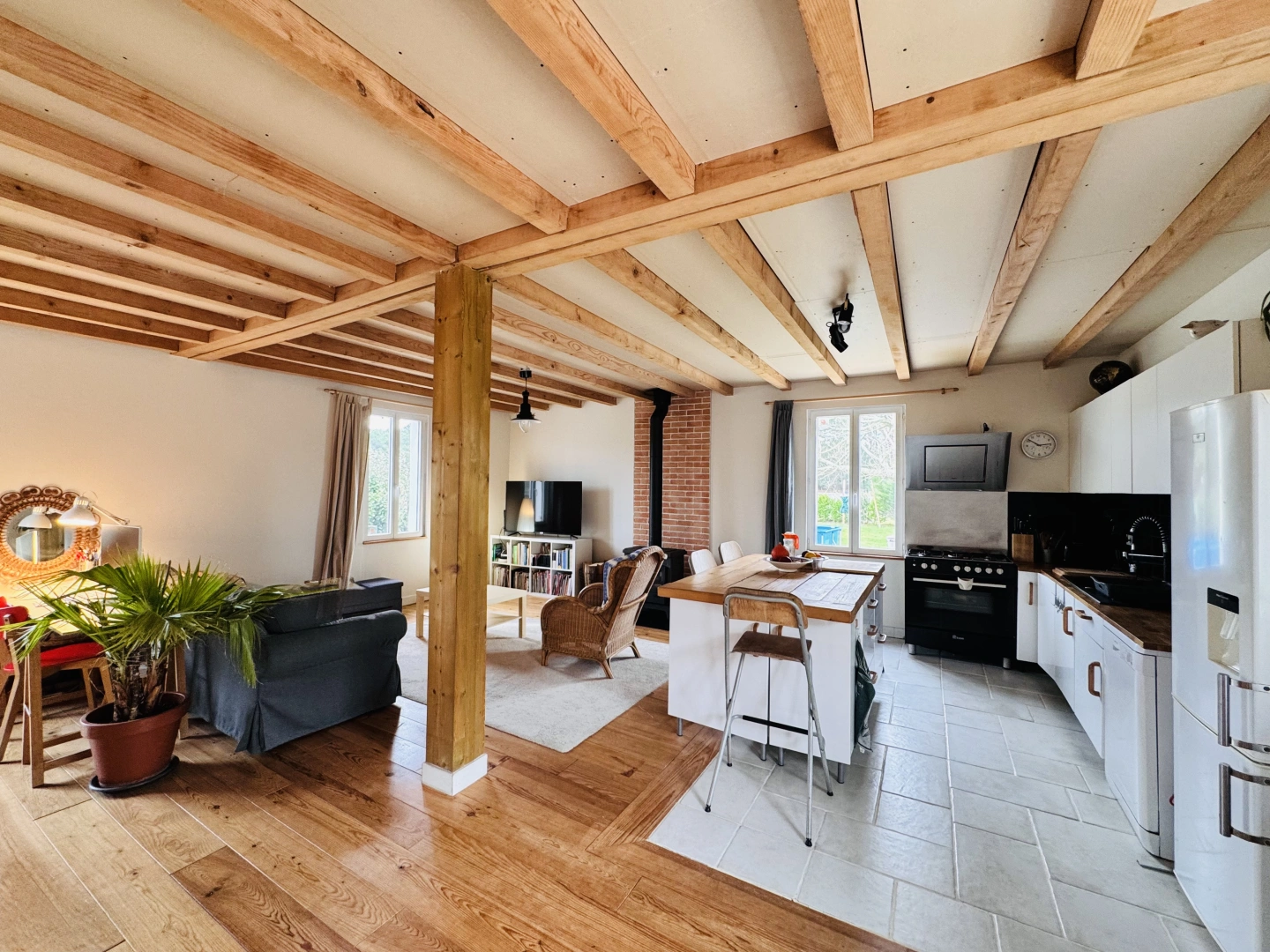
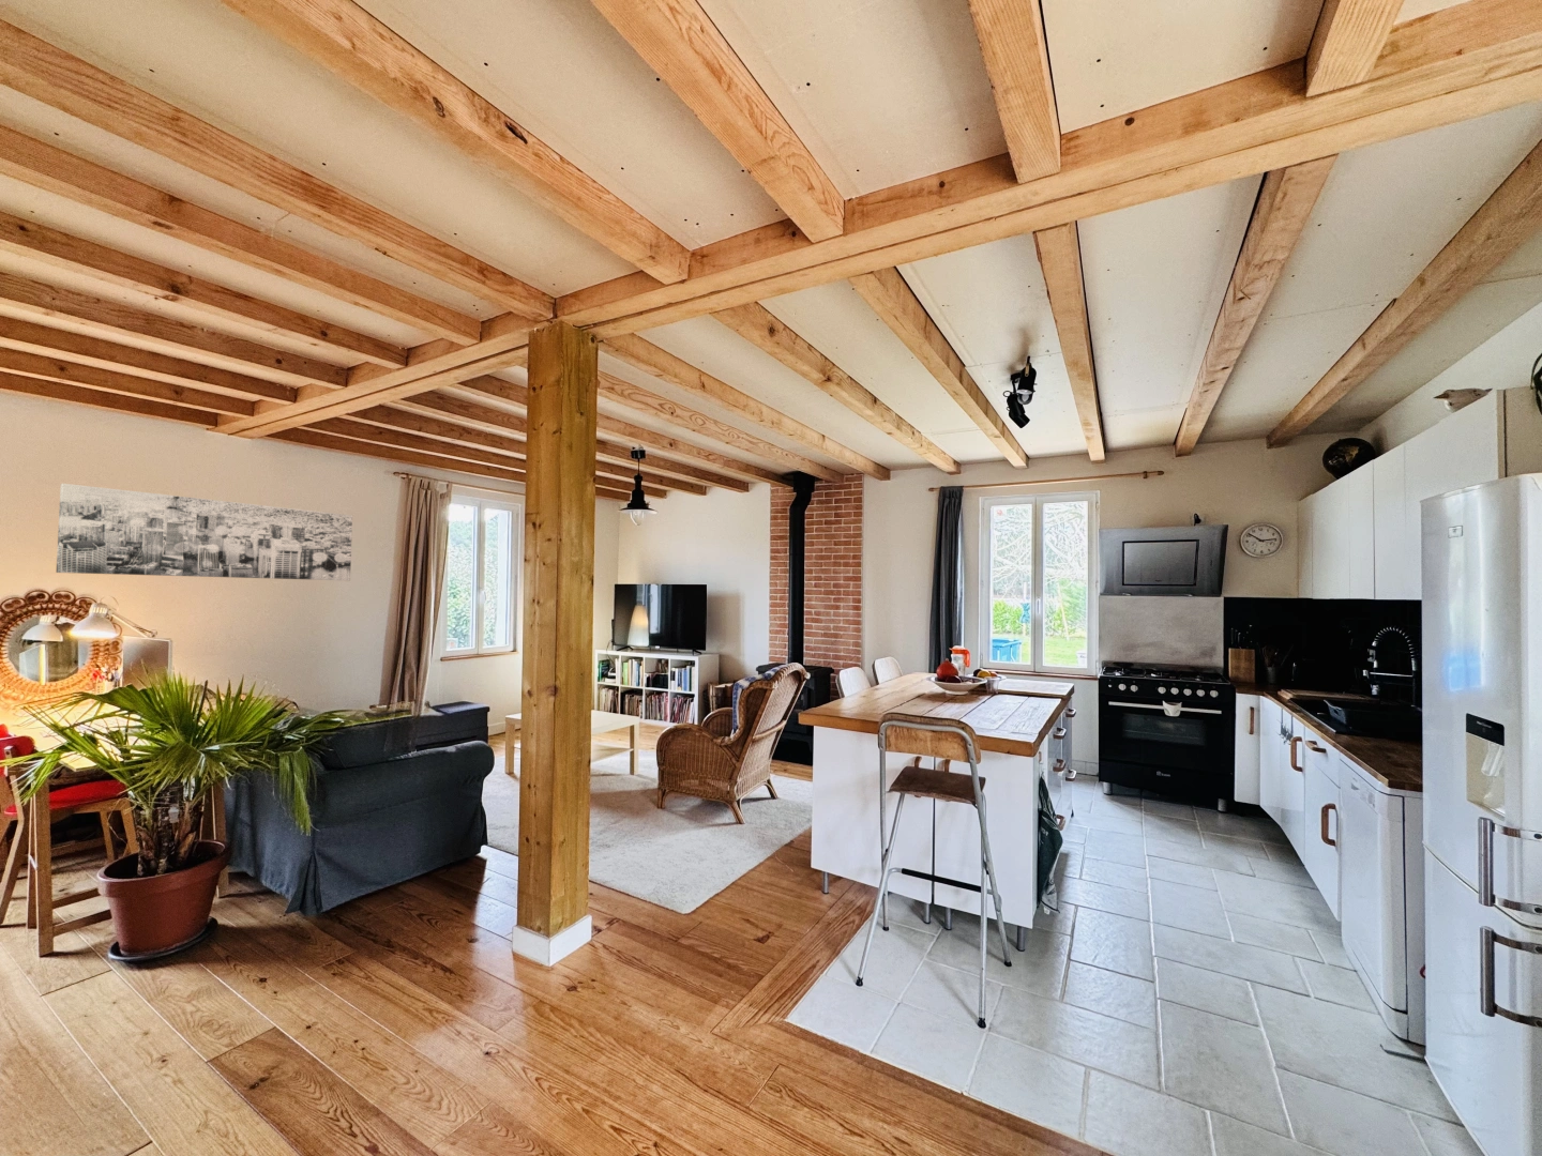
+ wall art (227, 539)
